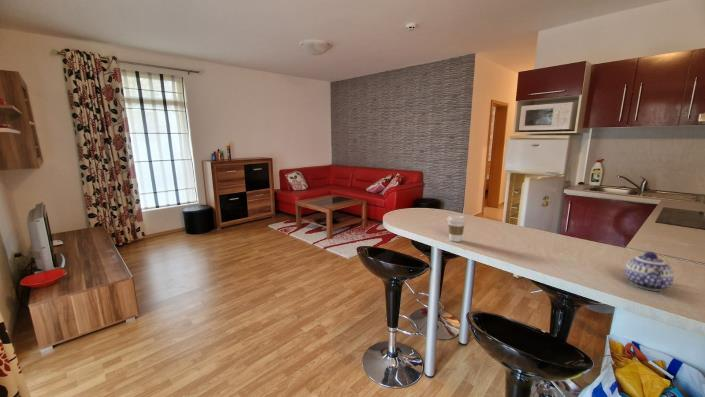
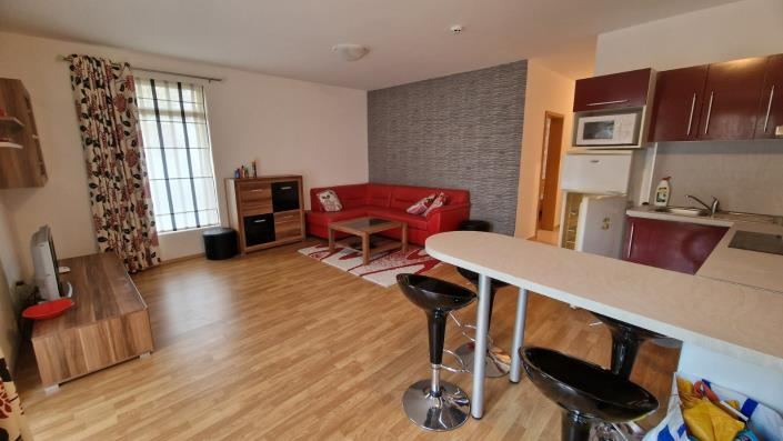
- coffee cup (456, 228)
- teapot (649, 269)
